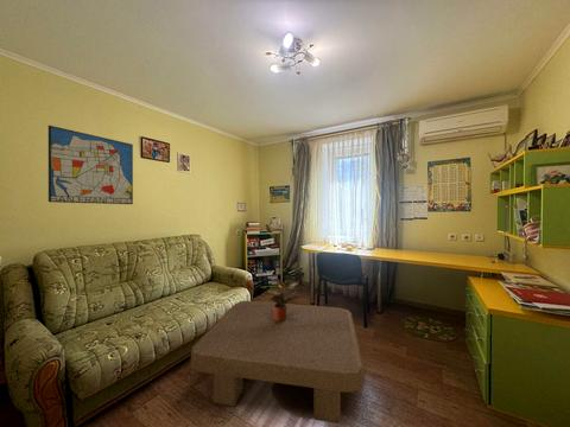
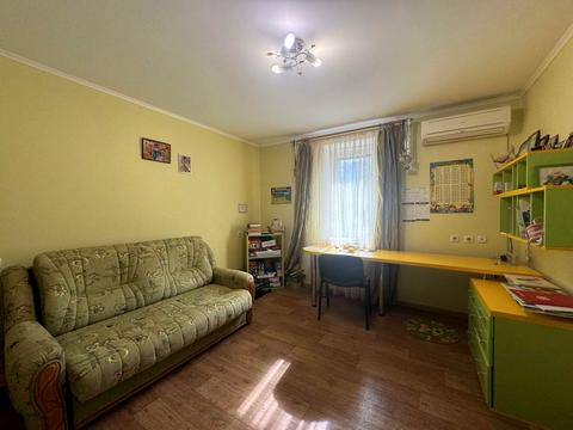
- potted plant (283, 297)
- wall art (95, 170)
- coffee table (283, 351)
